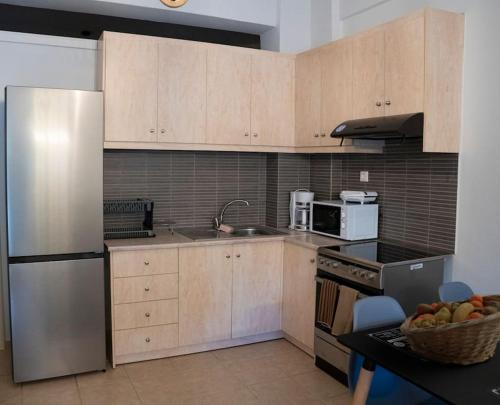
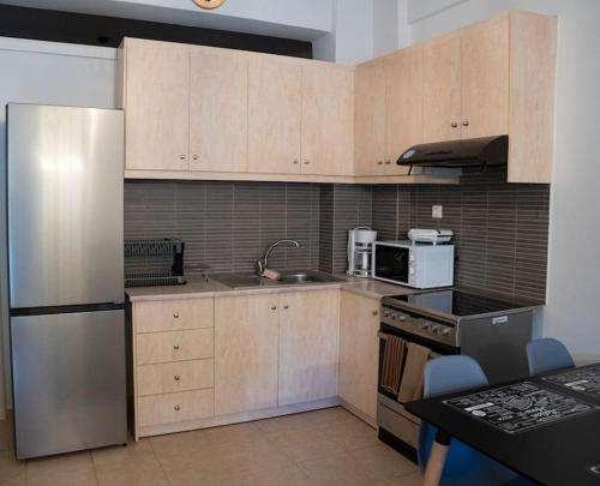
- fruit basket (458, 323)
